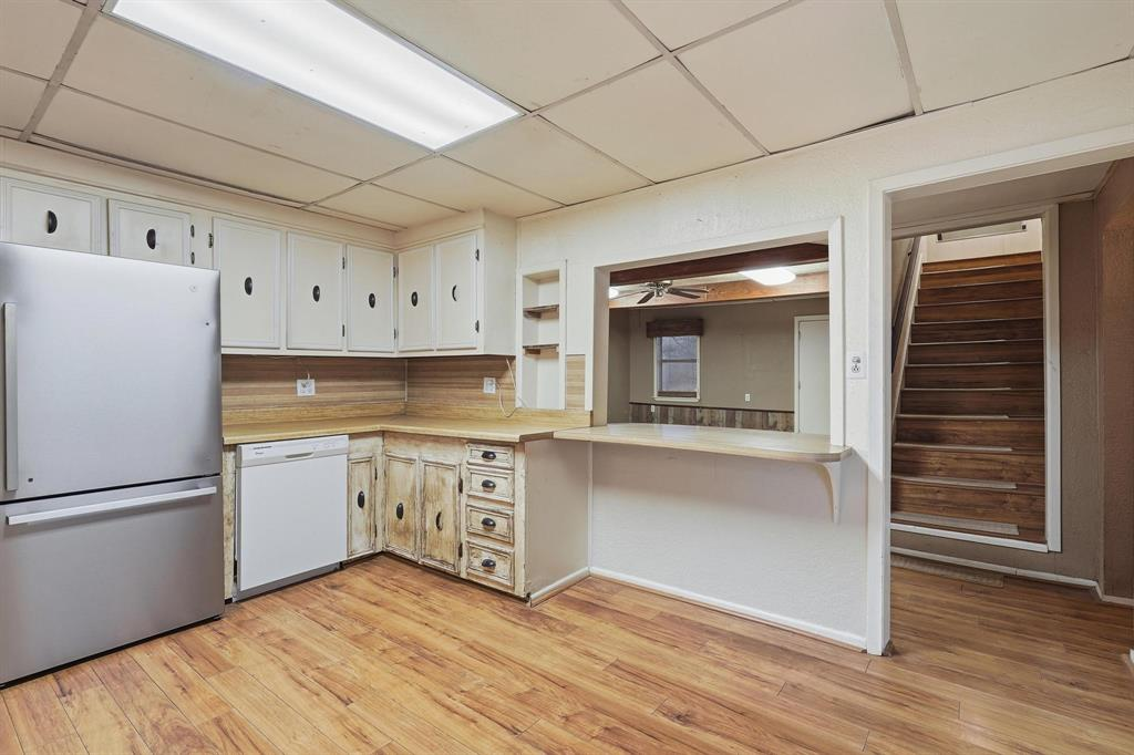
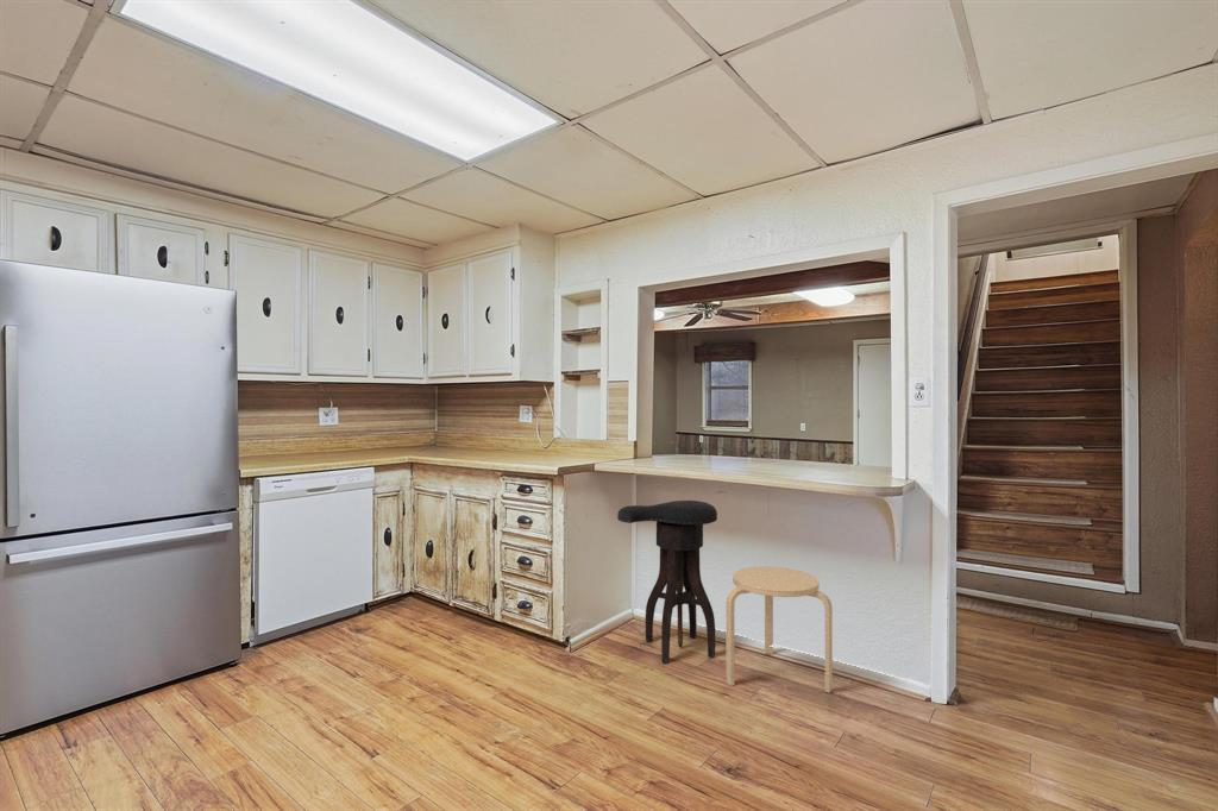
+ stool (772, 627)
+ stool (670, 574)
